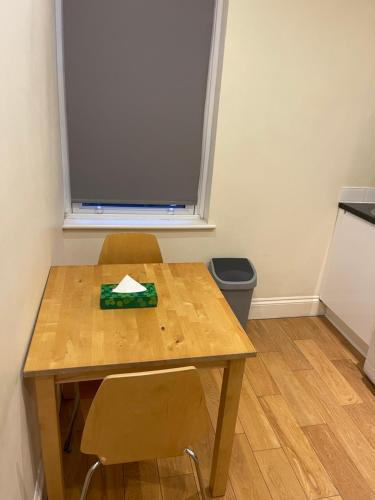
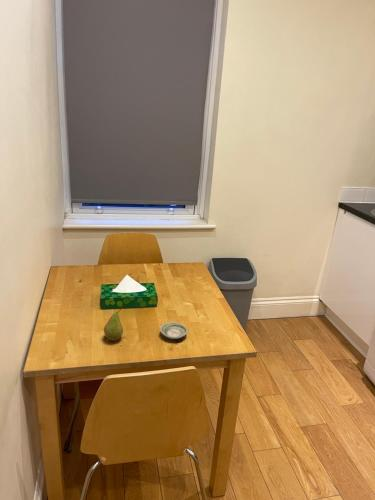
+ saucer (173, 332)
+ fruit (113, 323)
